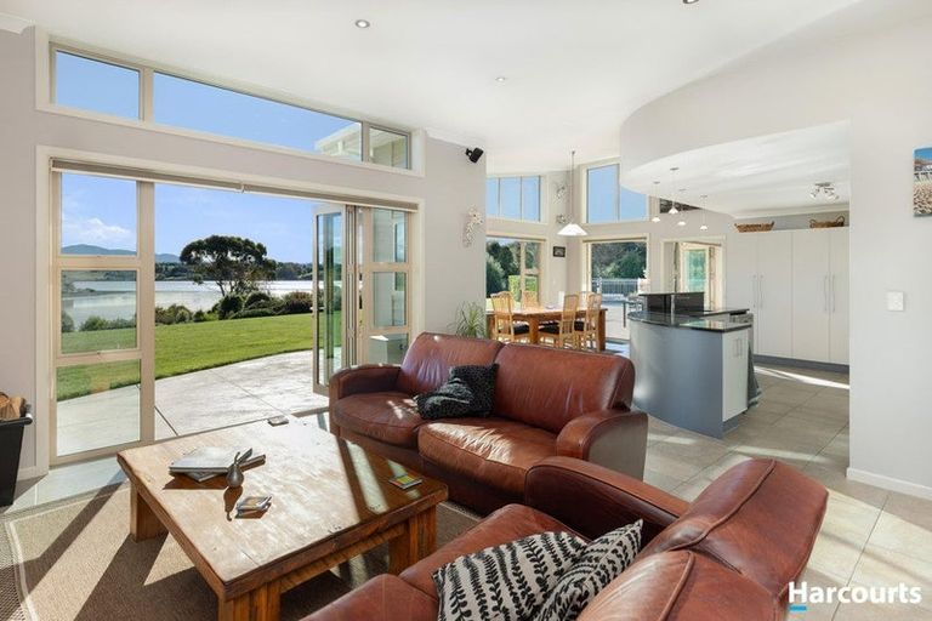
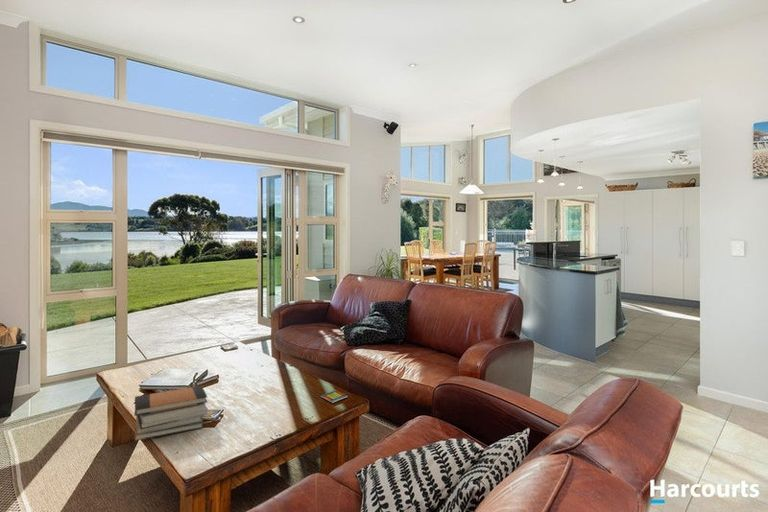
+ book stack (171, 411)
